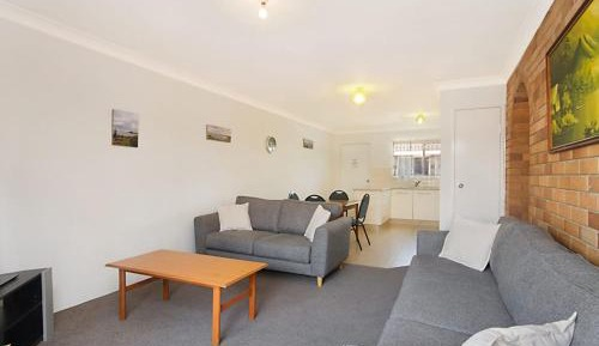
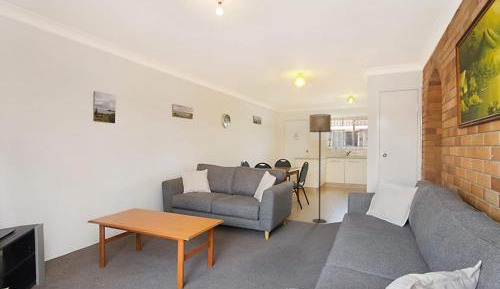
+ floor lamp (319, 168)
